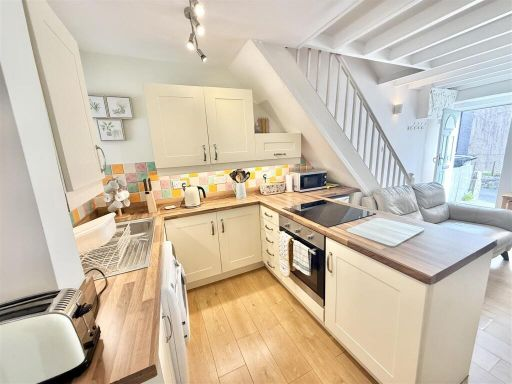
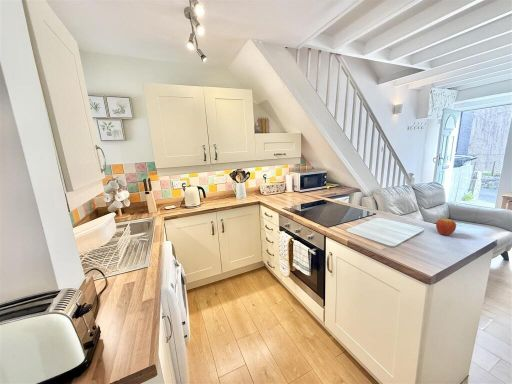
+ fruit (445, 225)
